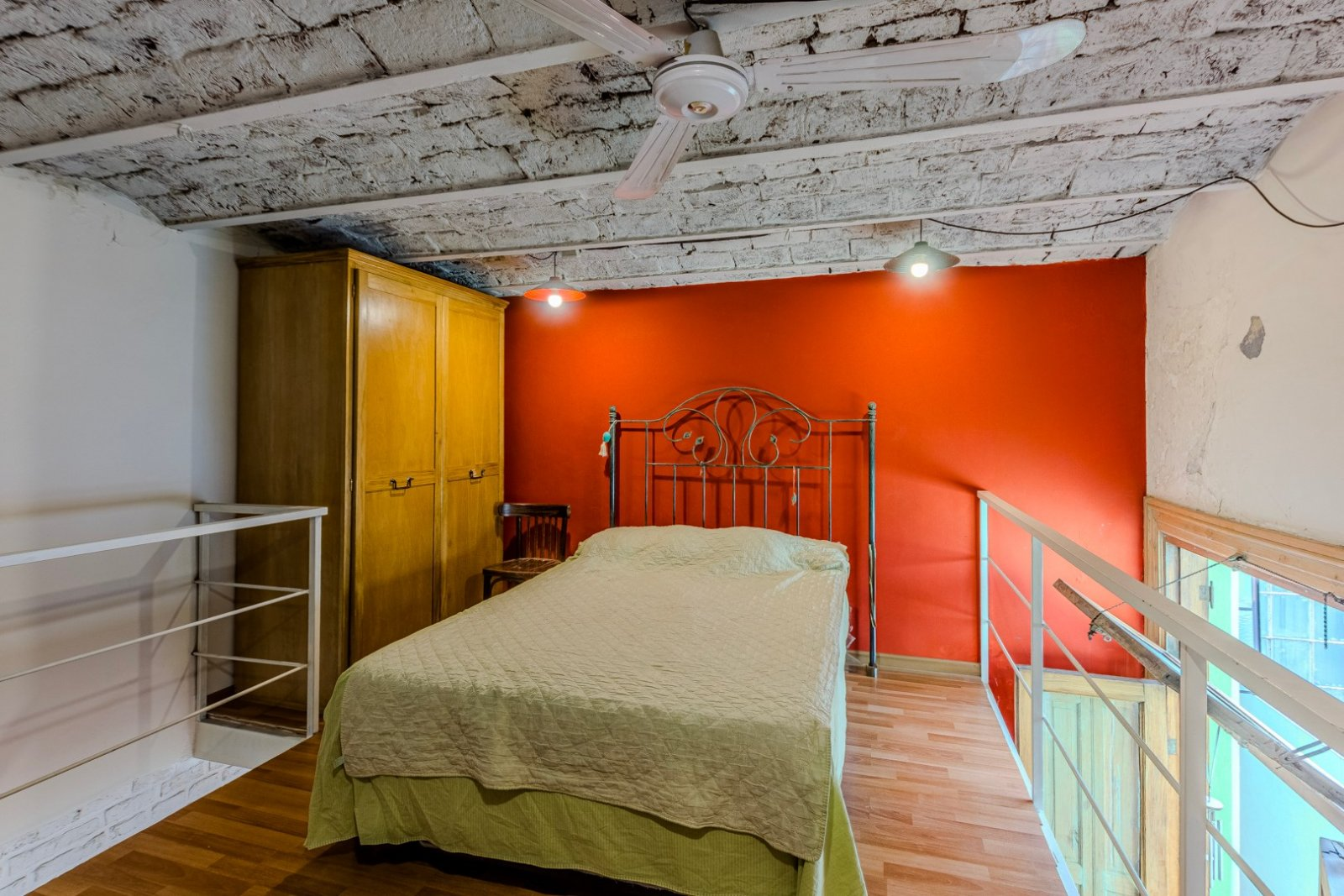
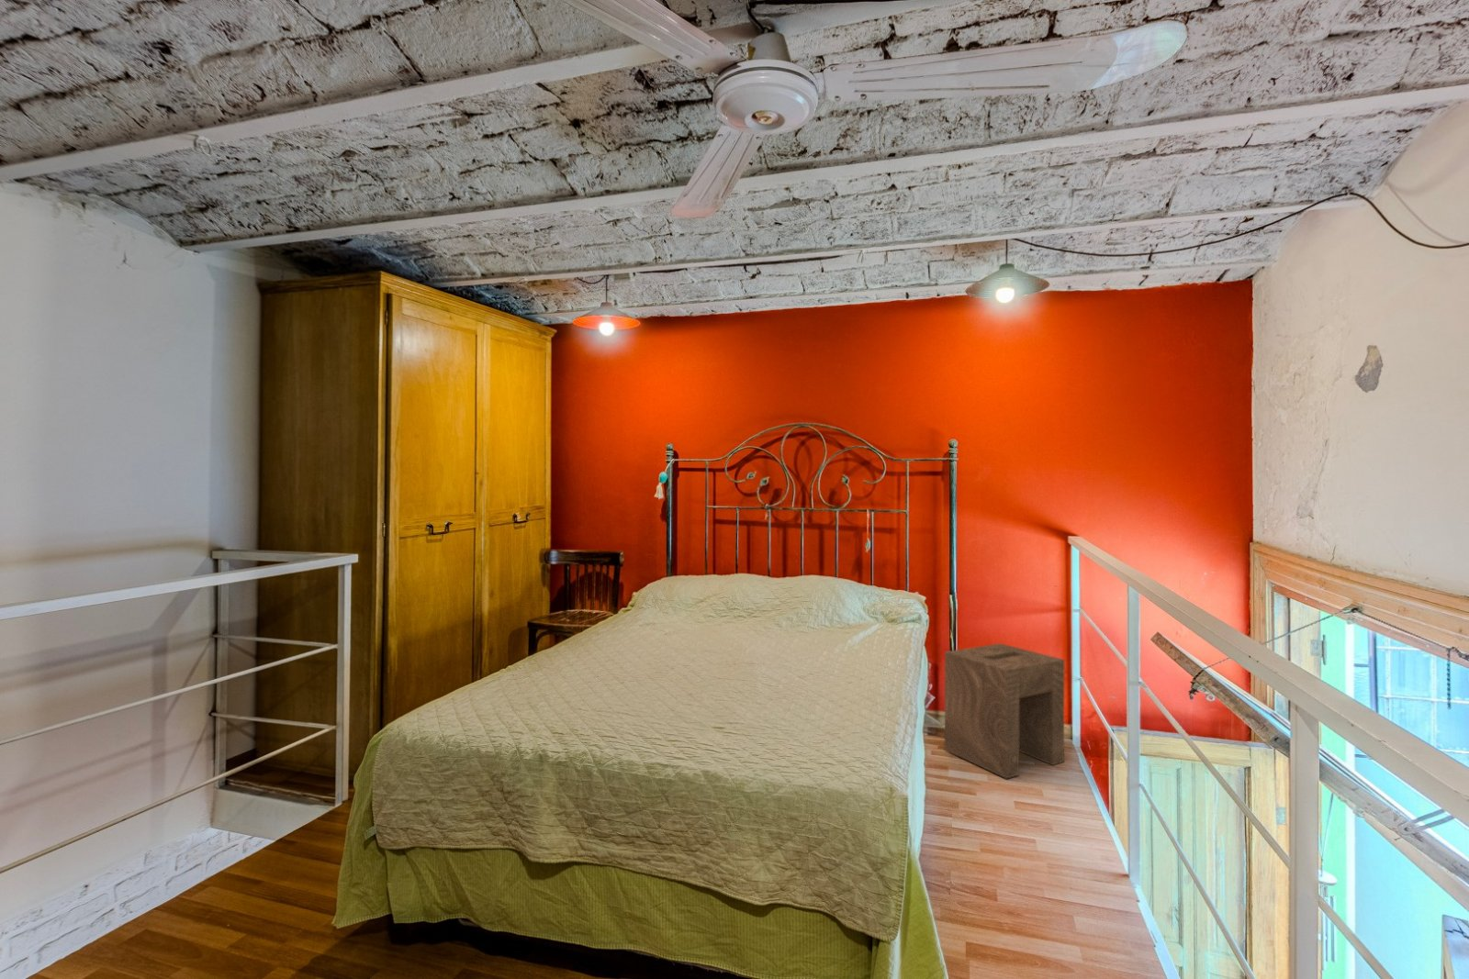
+ stool (1002, 706)
